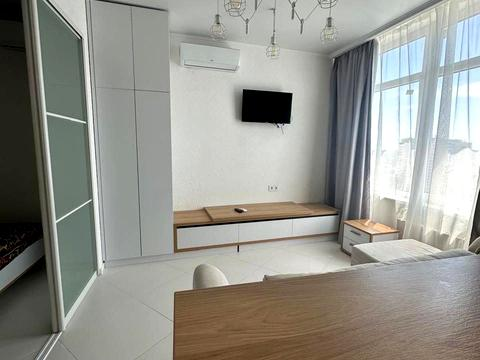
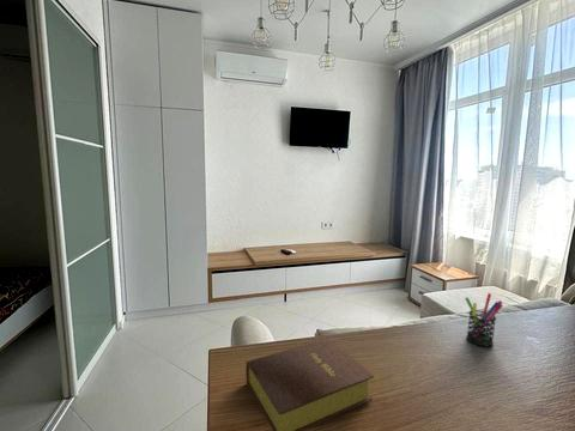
+ bible (307, 378)
+ pen holder (480, 316)
